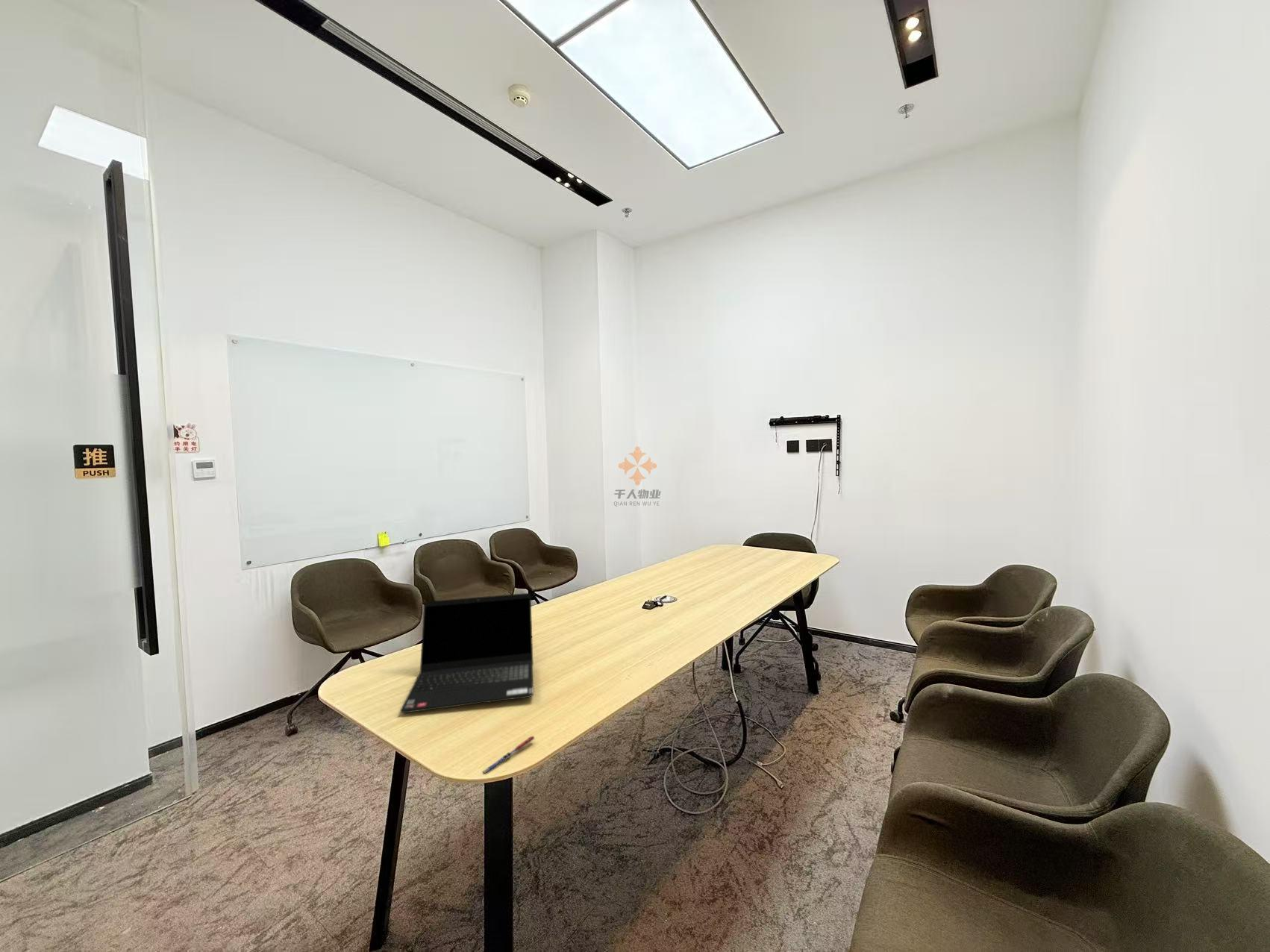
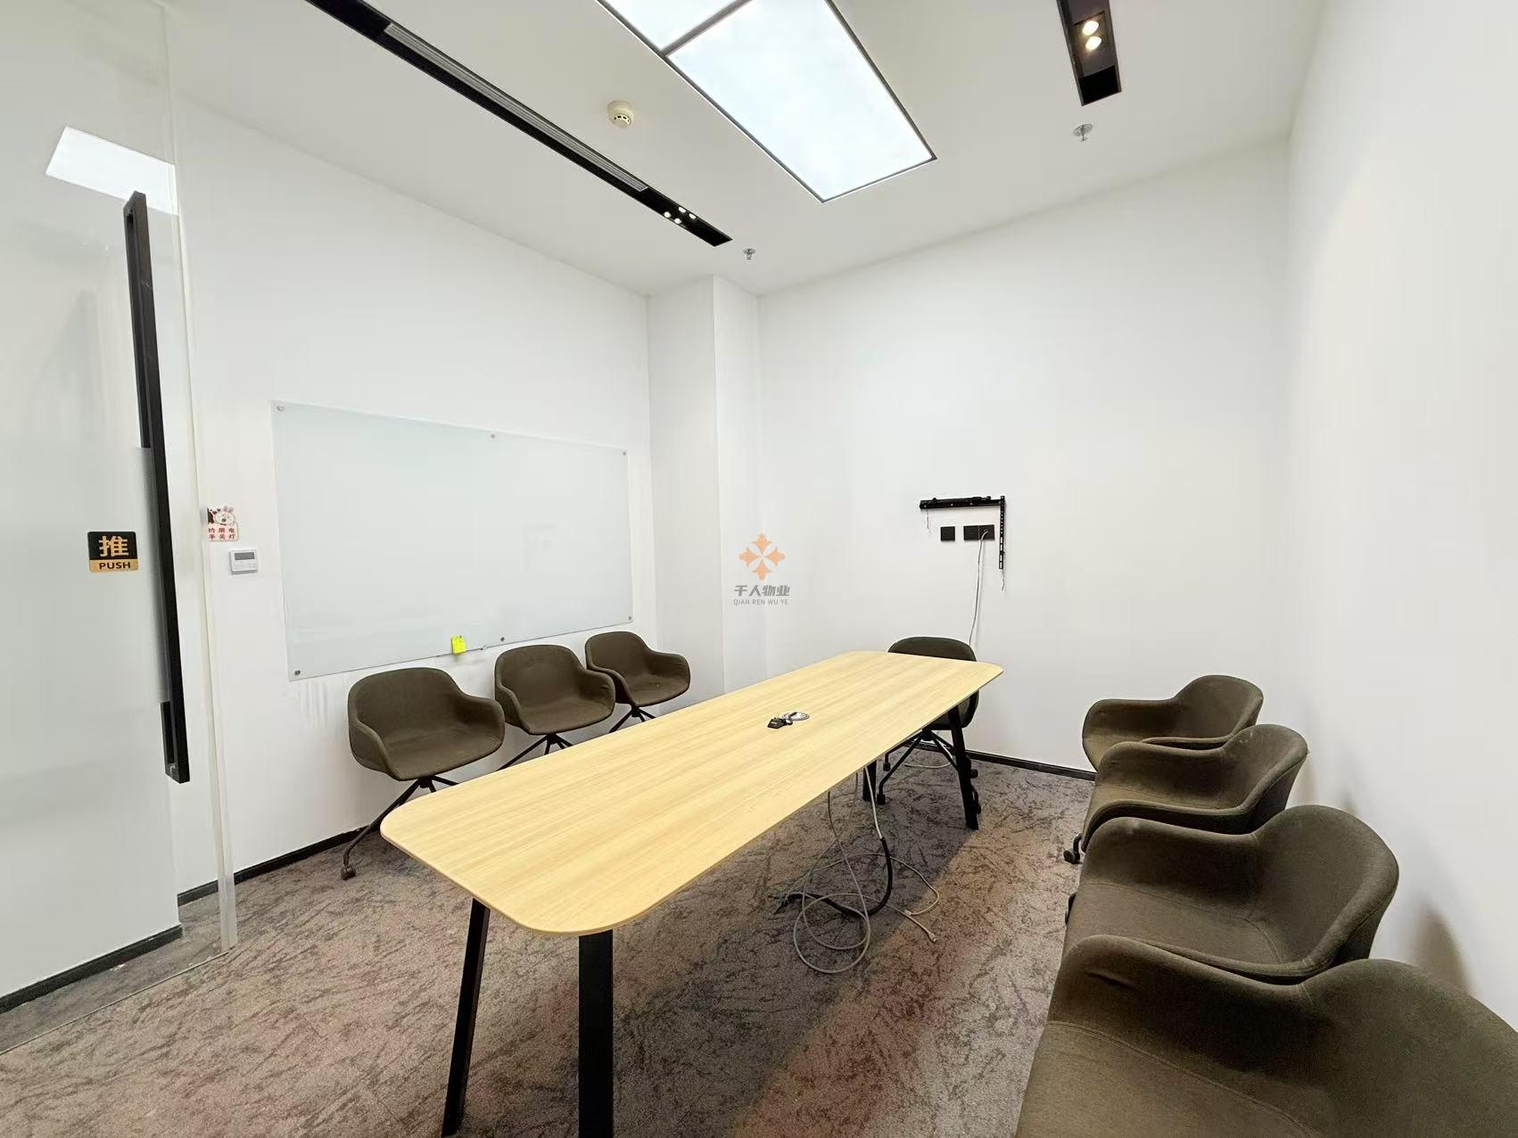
- laptop computer (474, 646)
- pen (510, 753)
